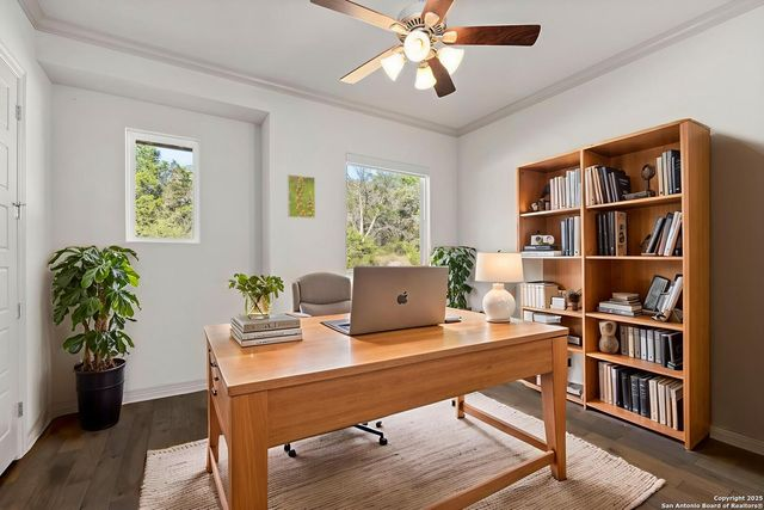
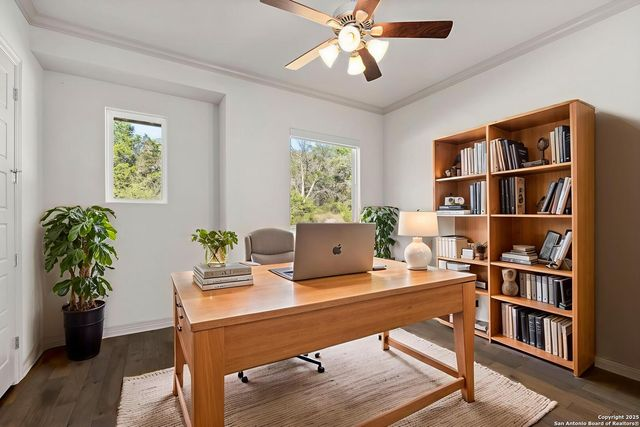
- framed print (301, 196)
